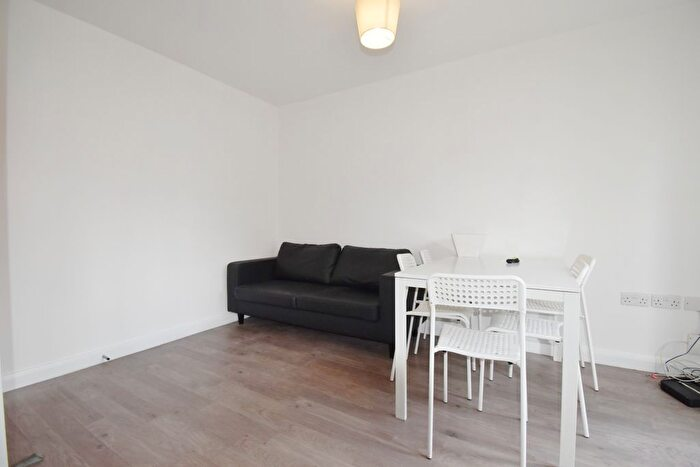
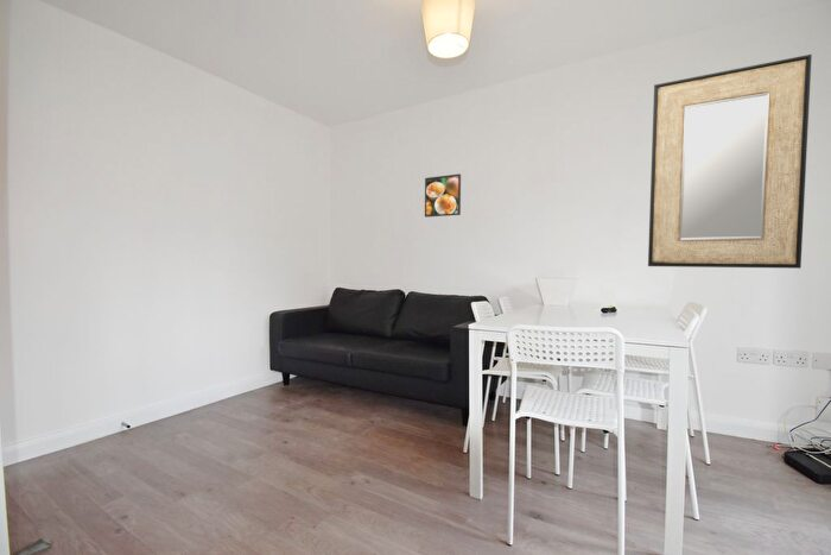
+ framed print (442, 196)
+ home mirror (722, 170)
